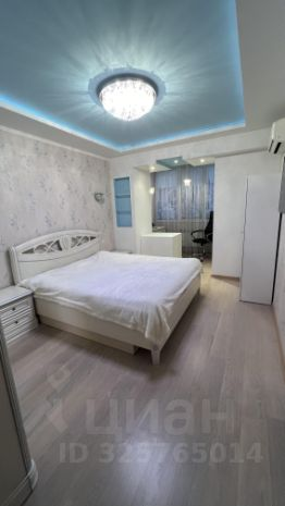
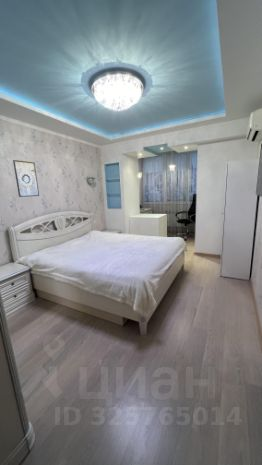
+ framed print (27, 179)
